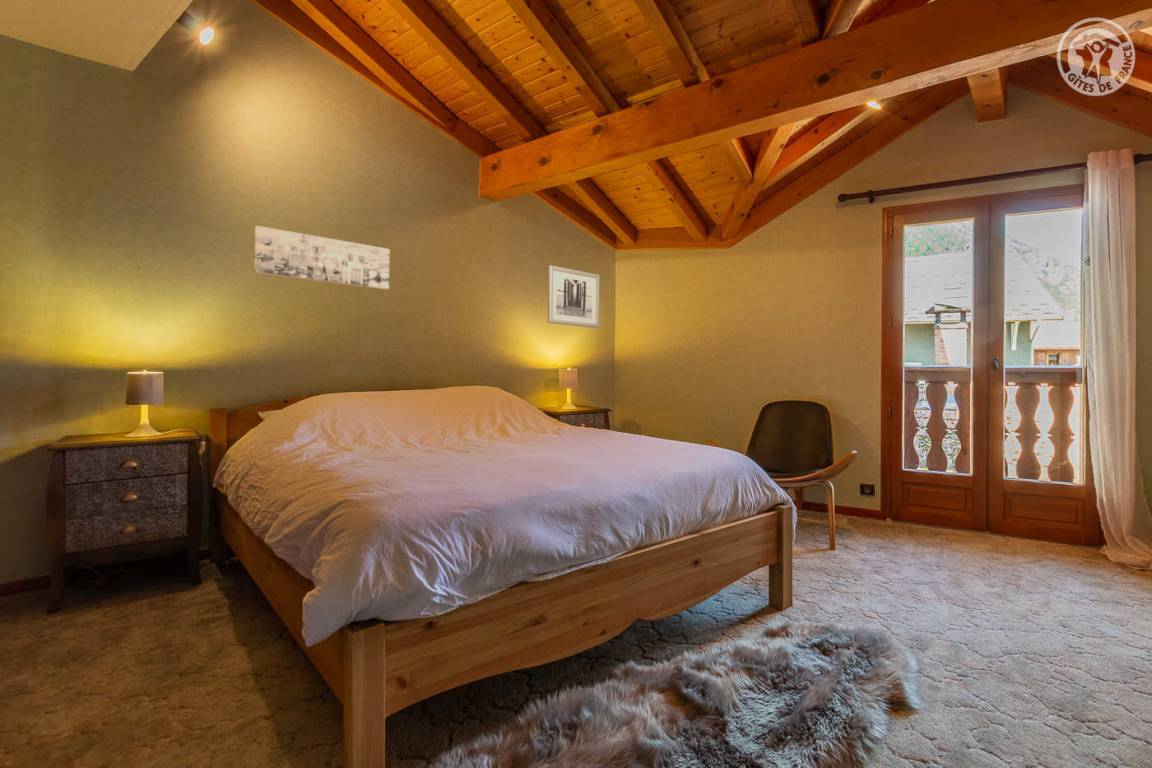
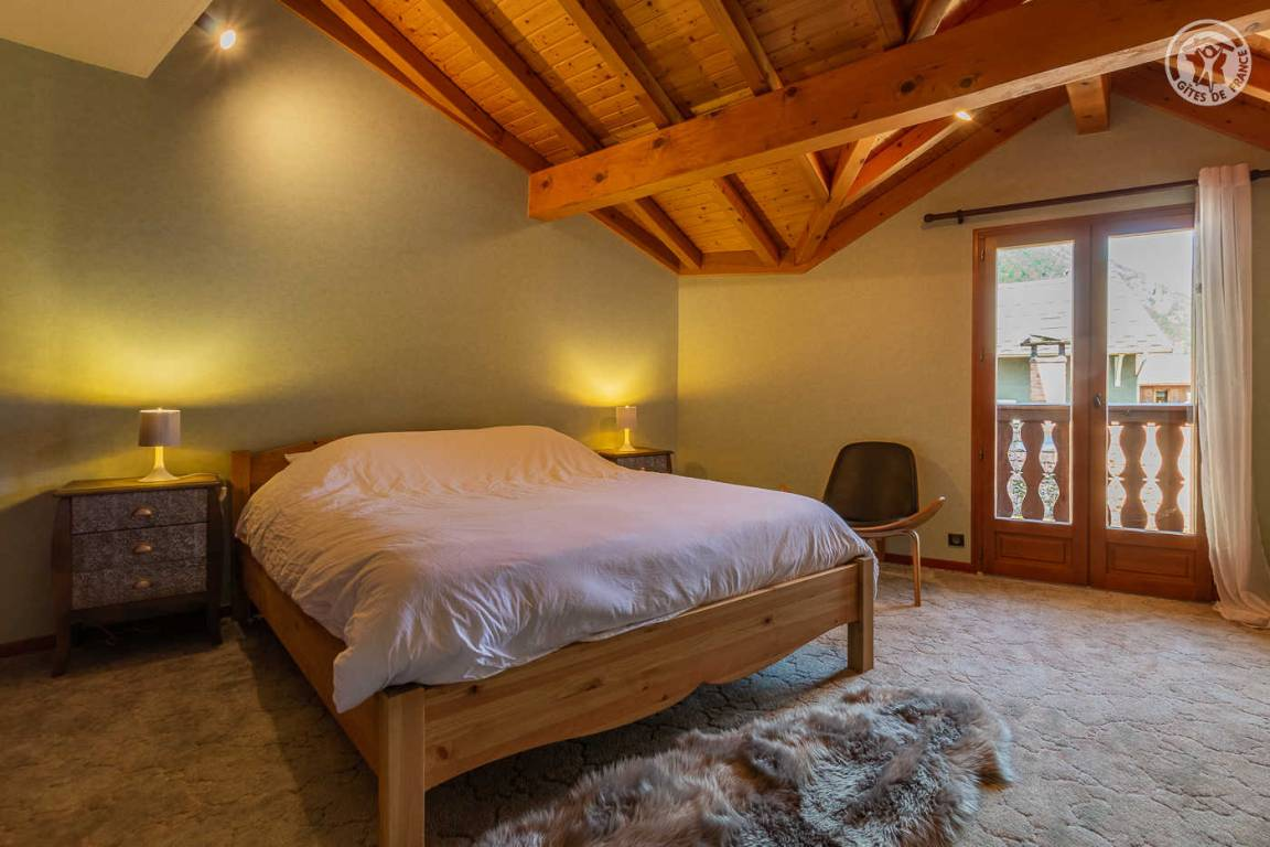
- wall art (574, 298)
- wall art (326, 260)
